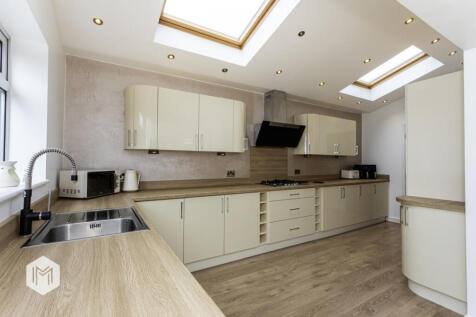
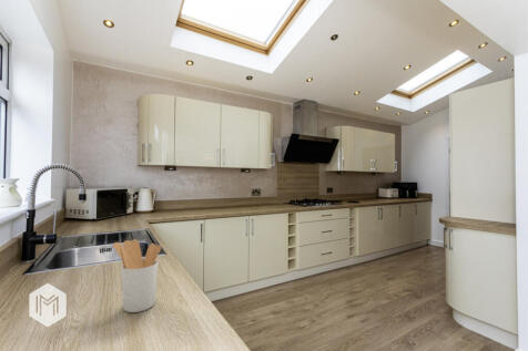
+ utensil holder (134, 271)
